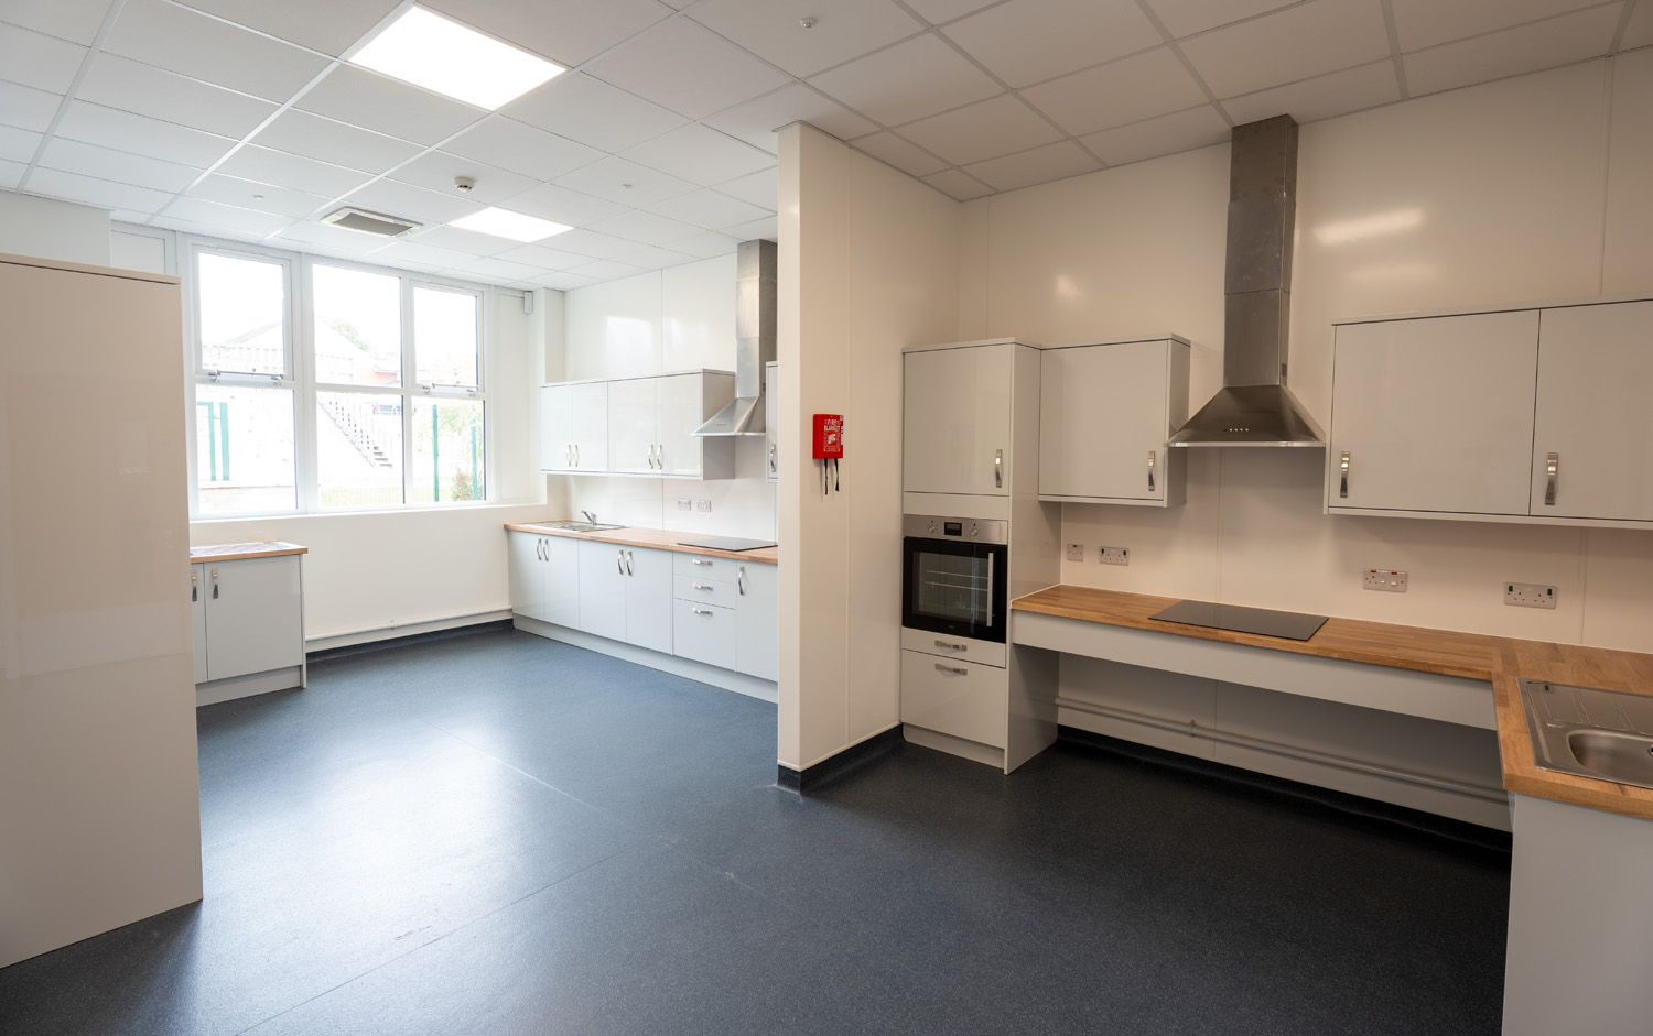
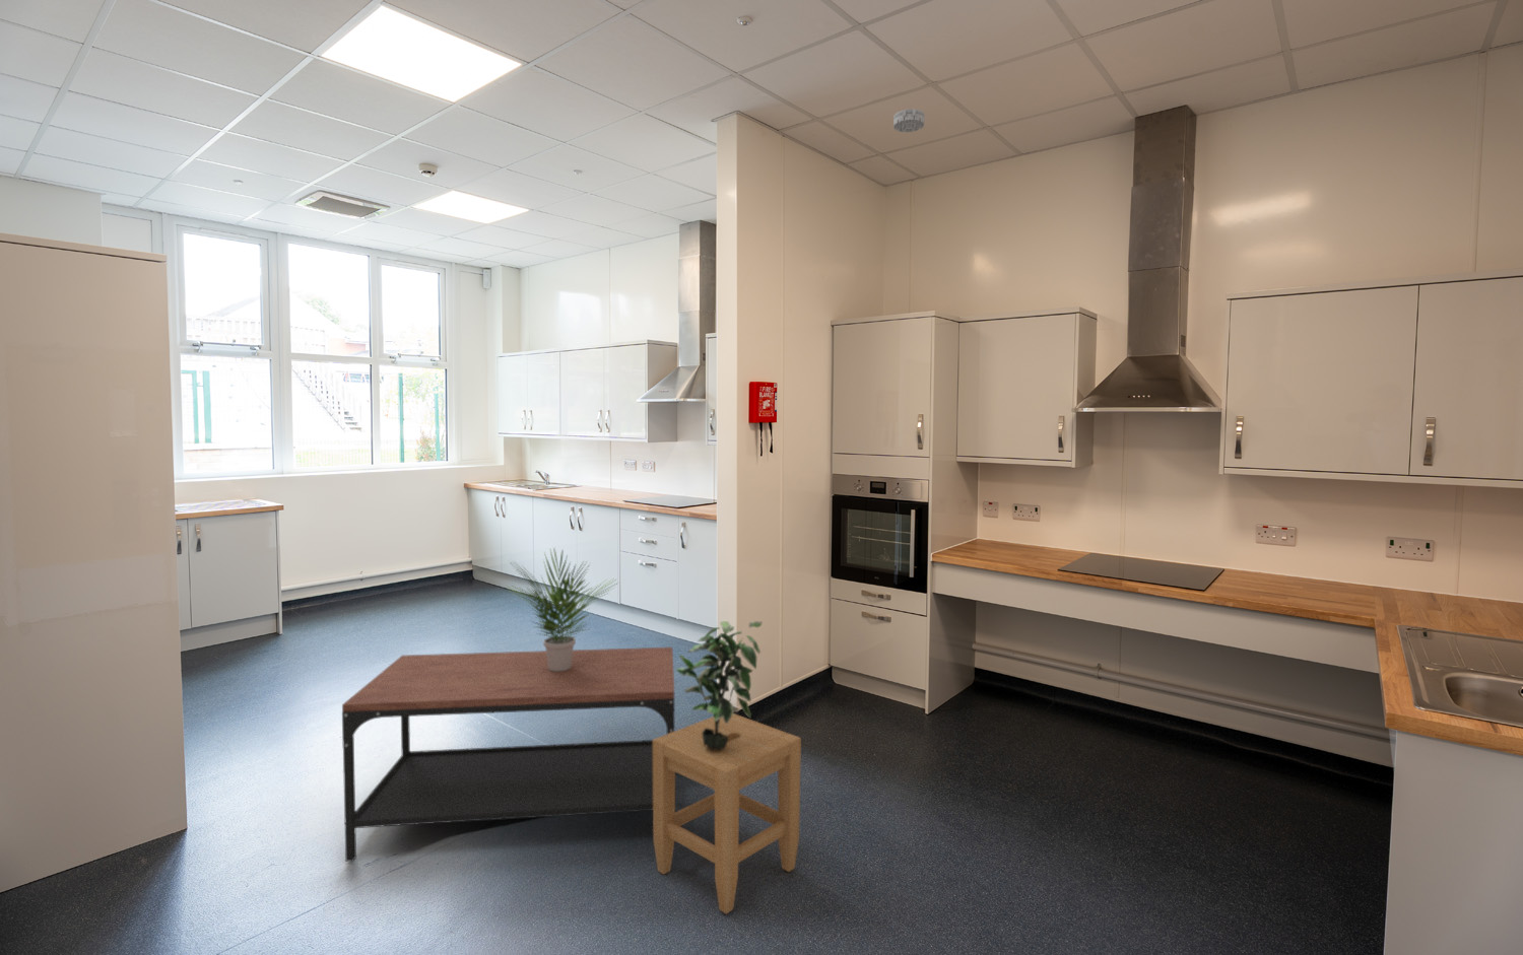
+ potted plant (727, 682)
+ coffee table (528, 746)
+ smoke detector (909, 120)
+ potted plant (558, 610)
+ stool (726, 804)
